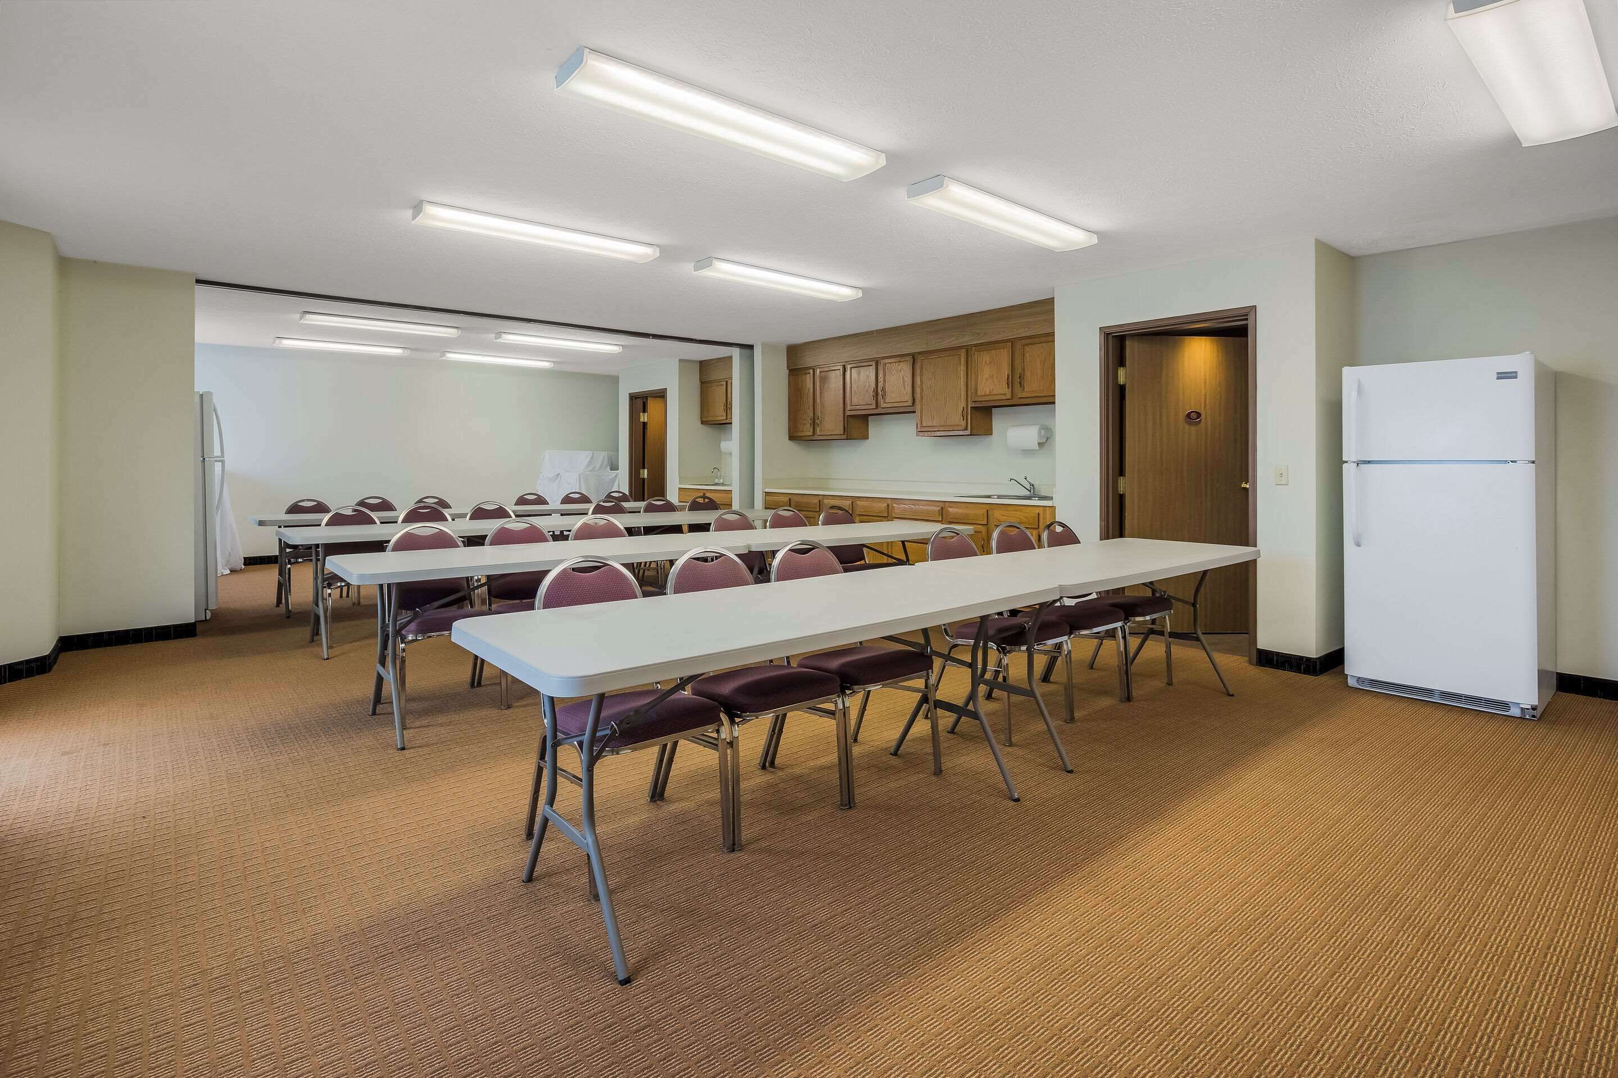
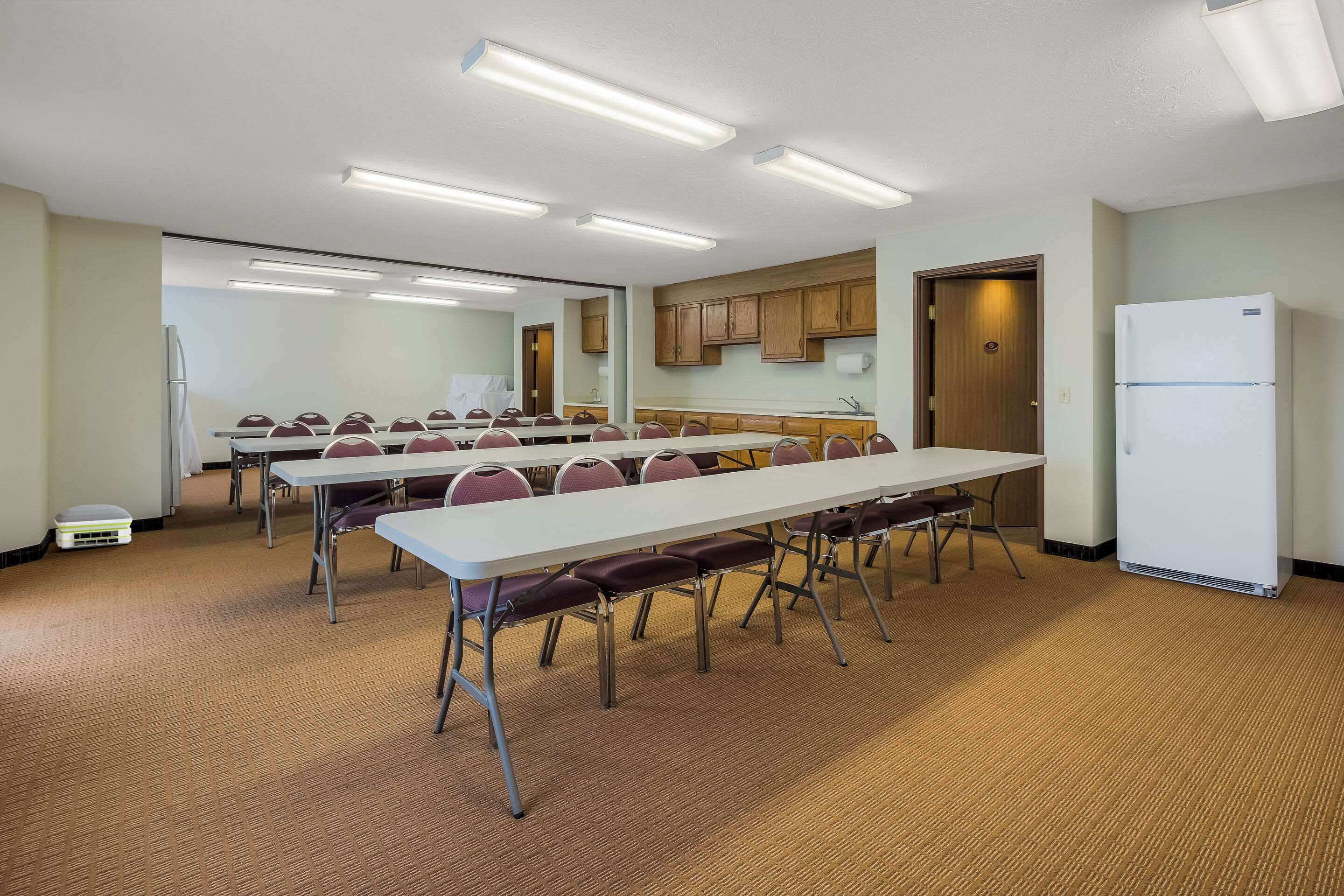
+ air purifier (93, 524)
